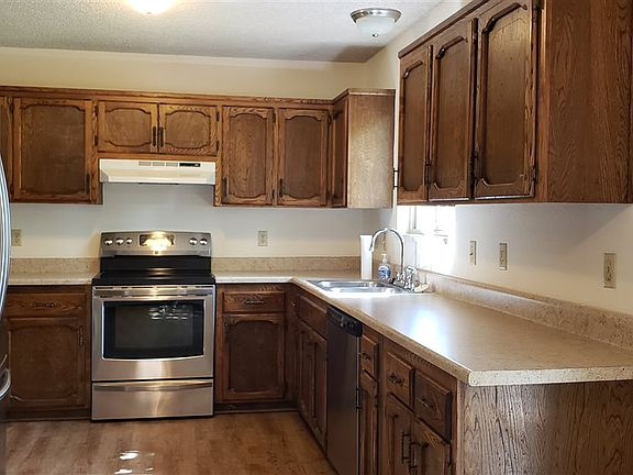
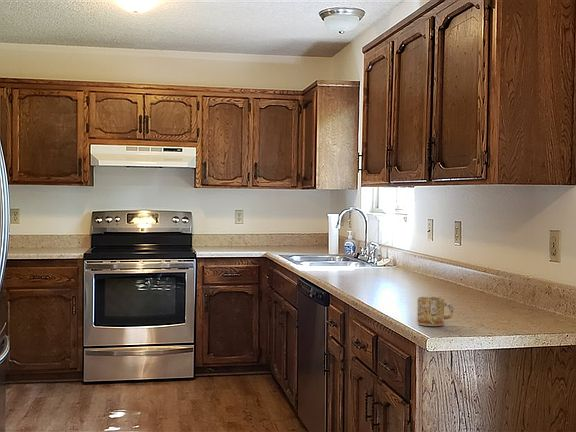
+ mug (435, 311)
